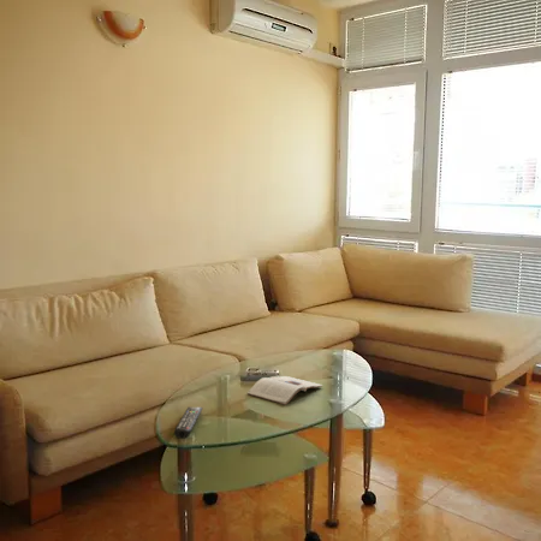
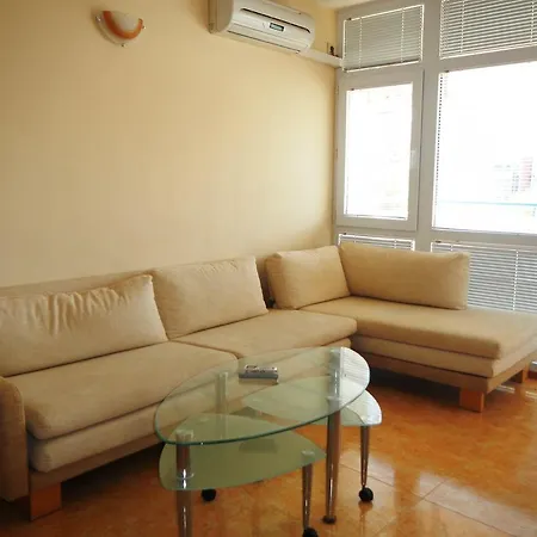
- remote control (189, 420)
- magazine (285, 385)
